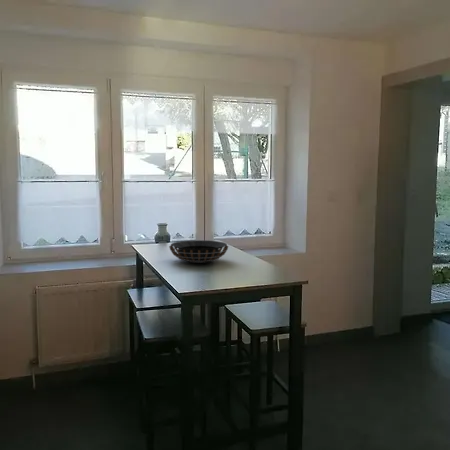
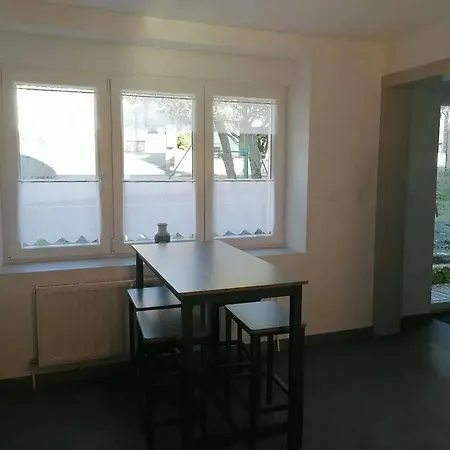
- decorative bowl (198, 252)
